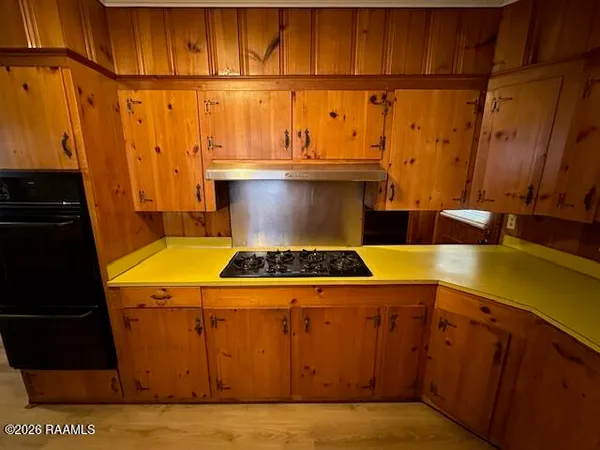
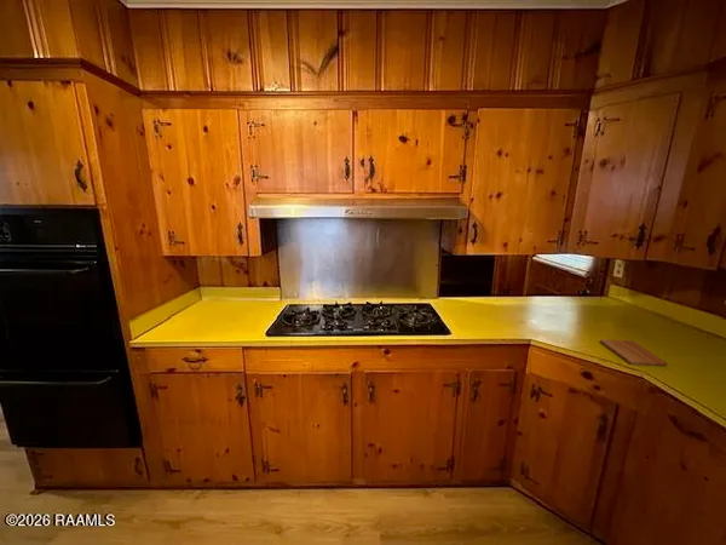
+ cutting board (630, 351)
